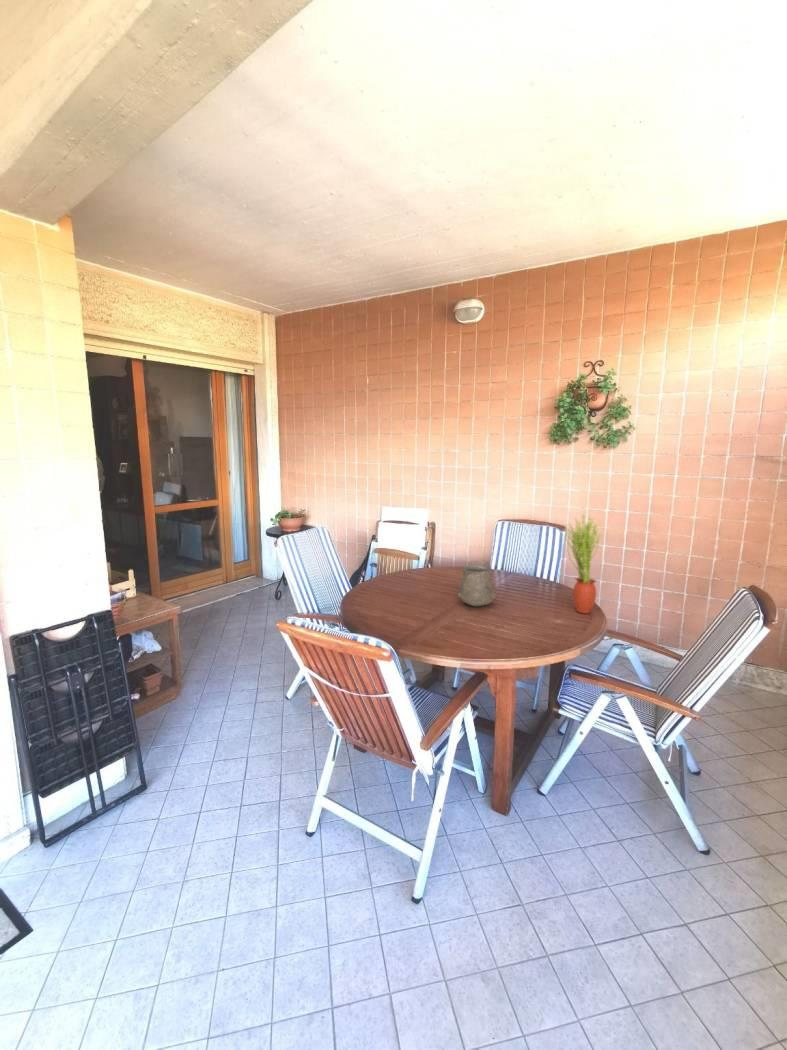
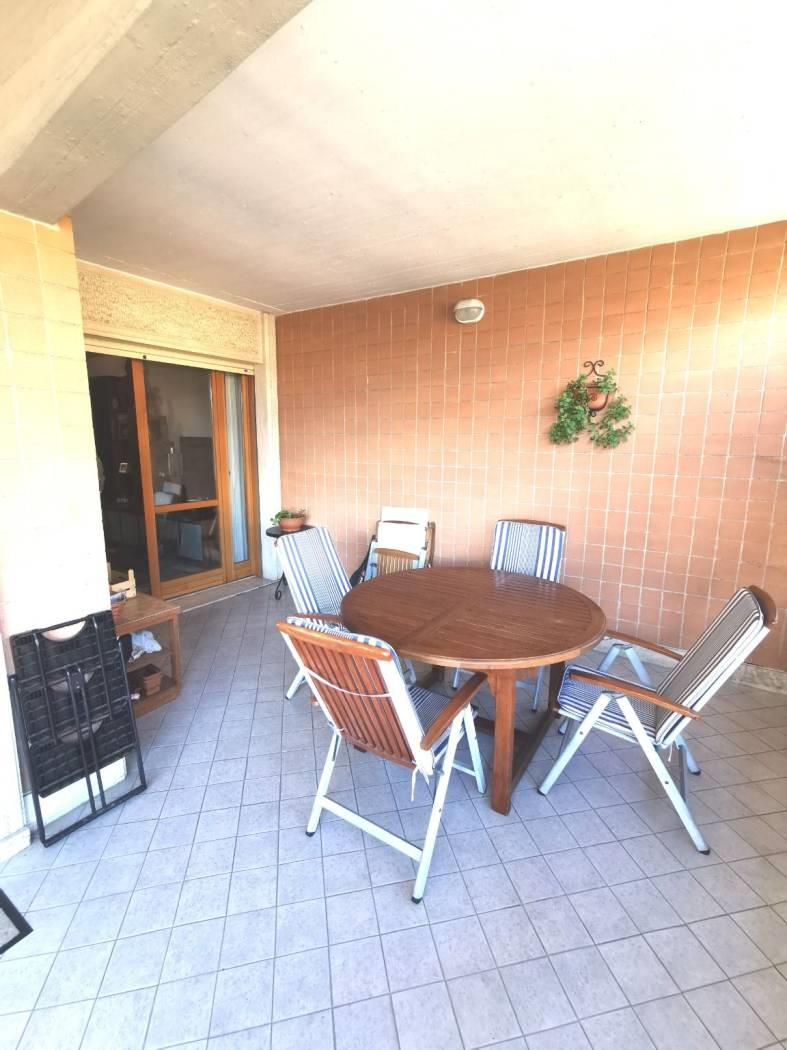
- potted plant (579, 563)
- ceramic cup (476, 585)
